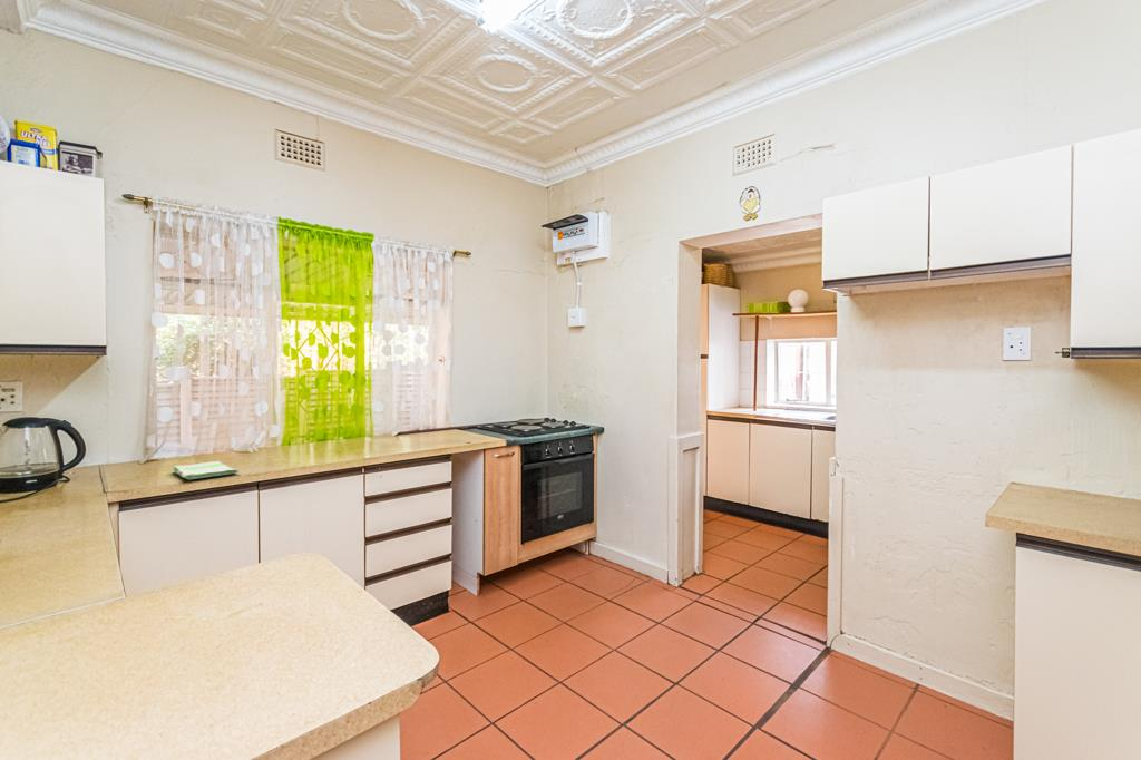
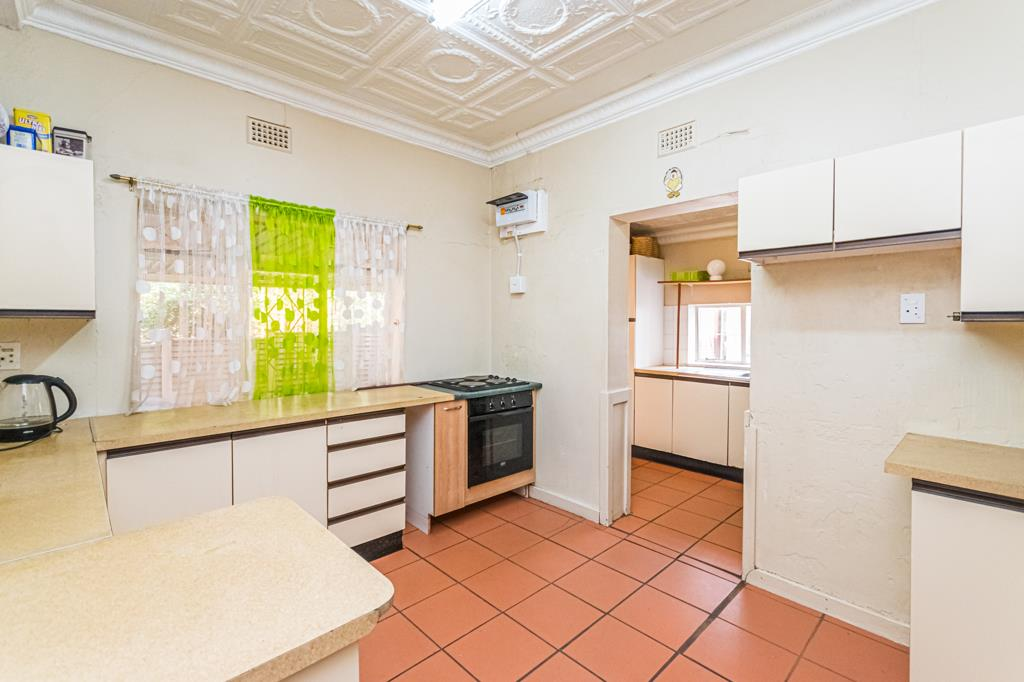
- dish towel (204, 469)
